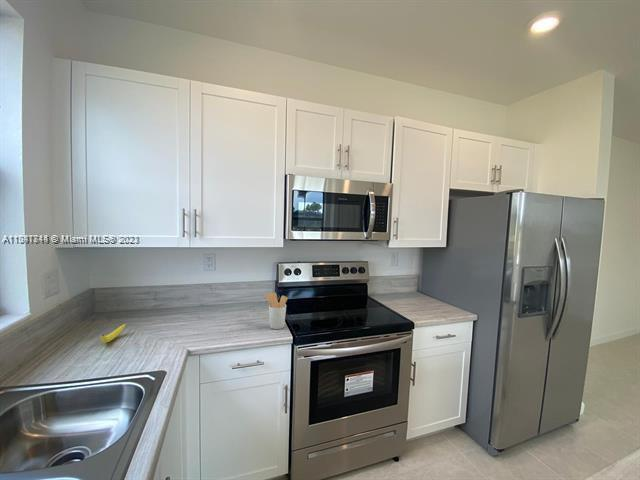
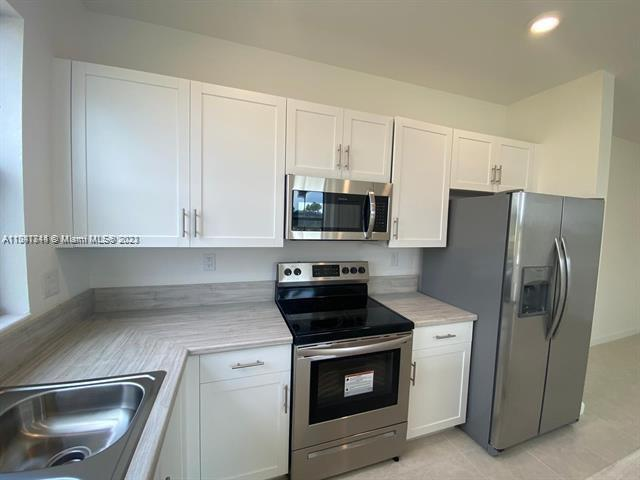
- utensil holder (274, 309)
- banana (112, 333)
